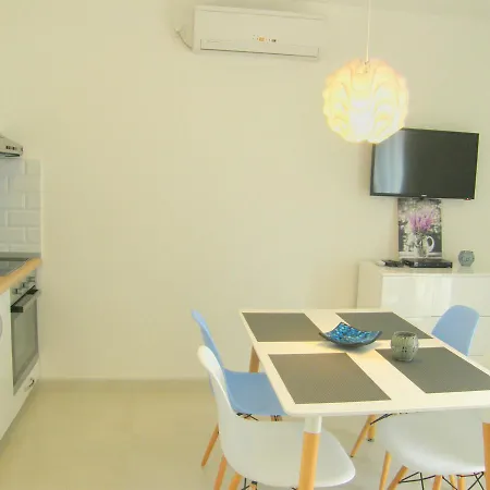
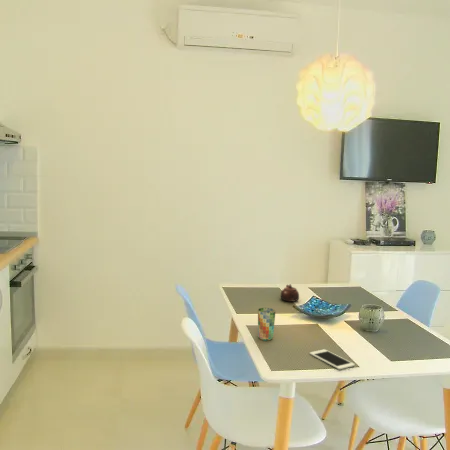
+ teapot (289, 291)
+ cell phone (331, 358)
+ cup (266, 324)
